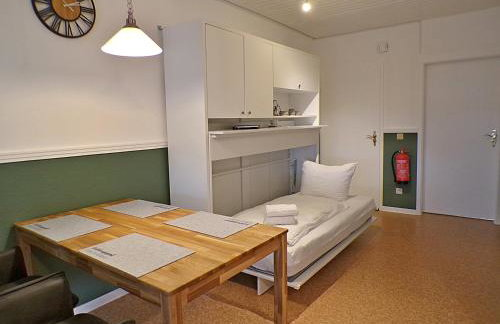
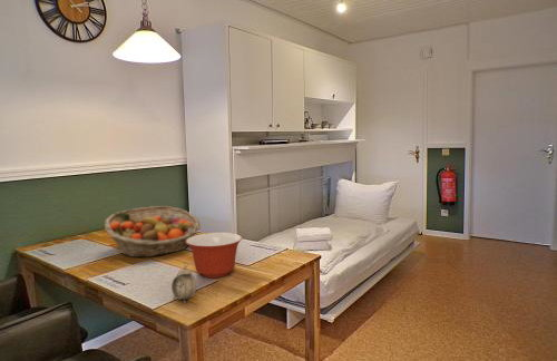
+ alarm clock (183, 281)
+ fruit basket (154, 230)
+ mixing bowl (214, 255)
